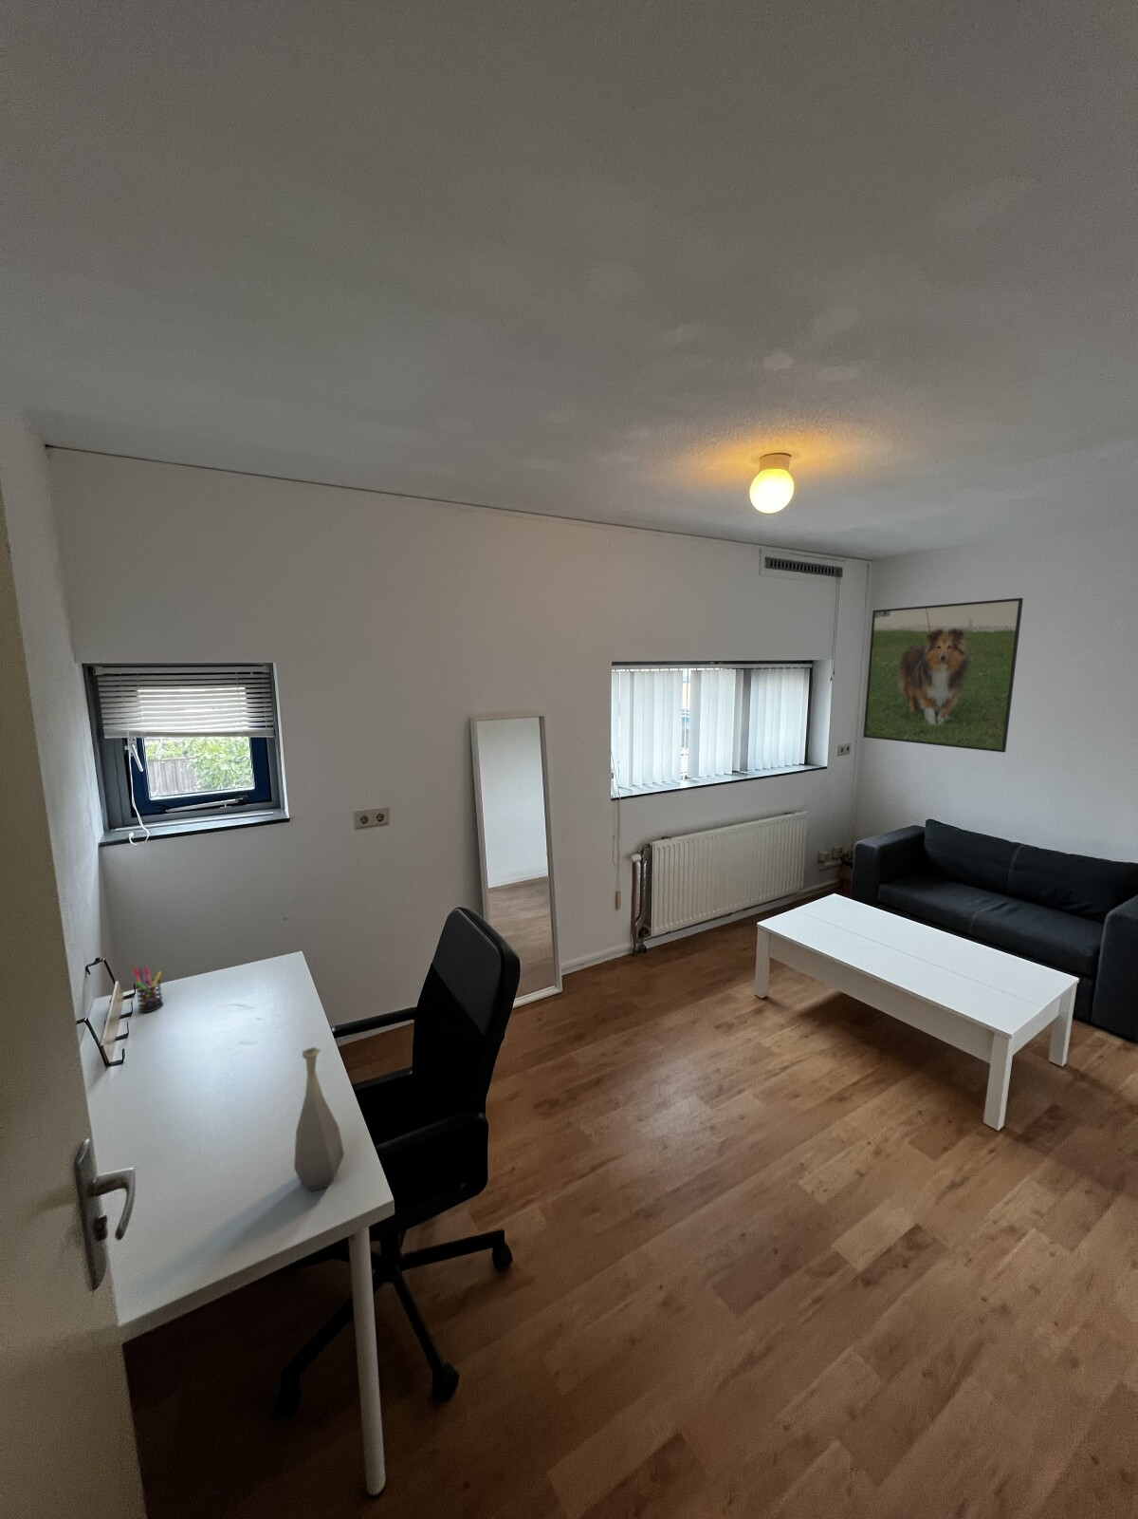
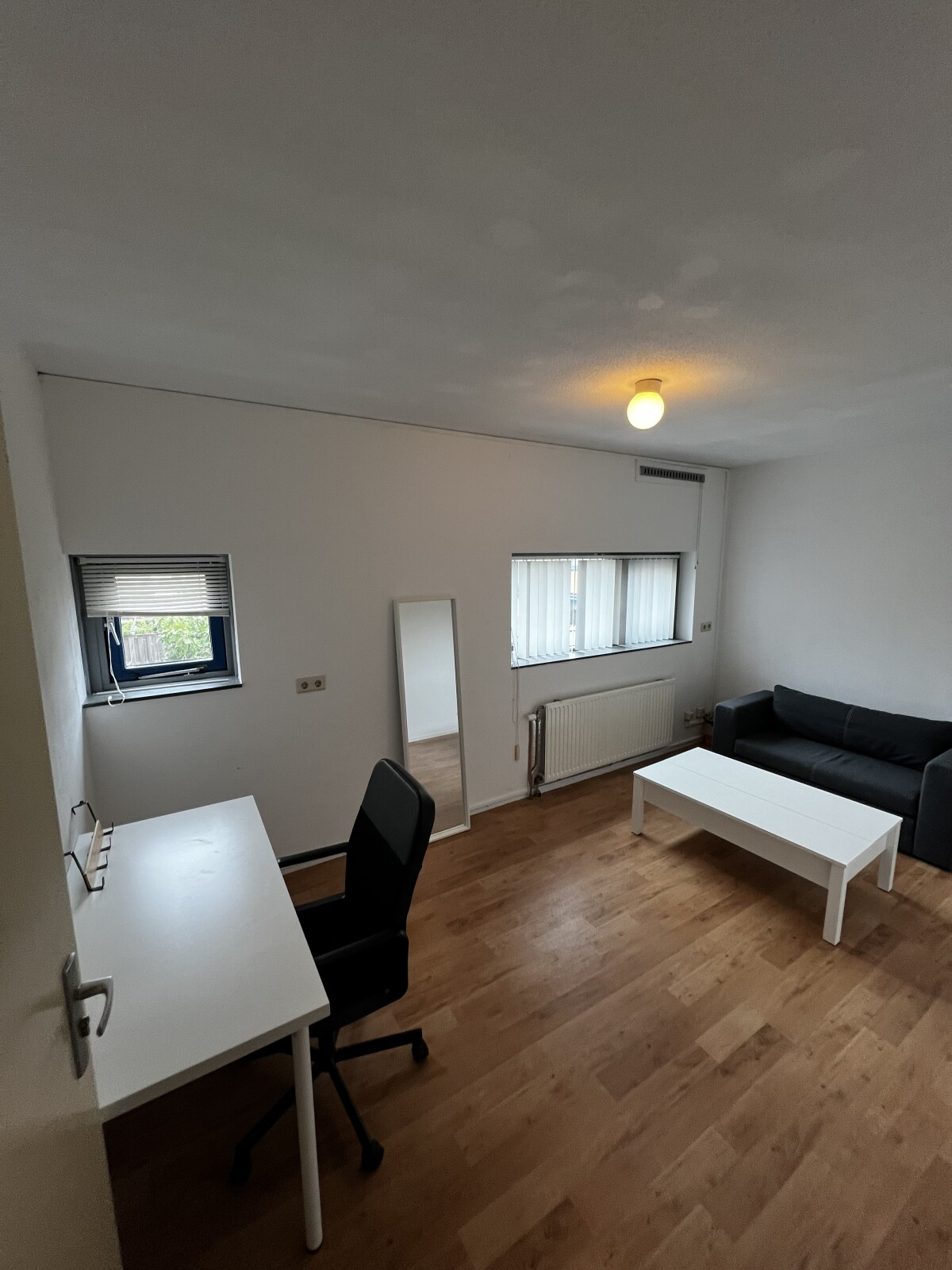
- pen holder (145, 988)
- bottle (313, 1117)
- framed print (934, 675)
